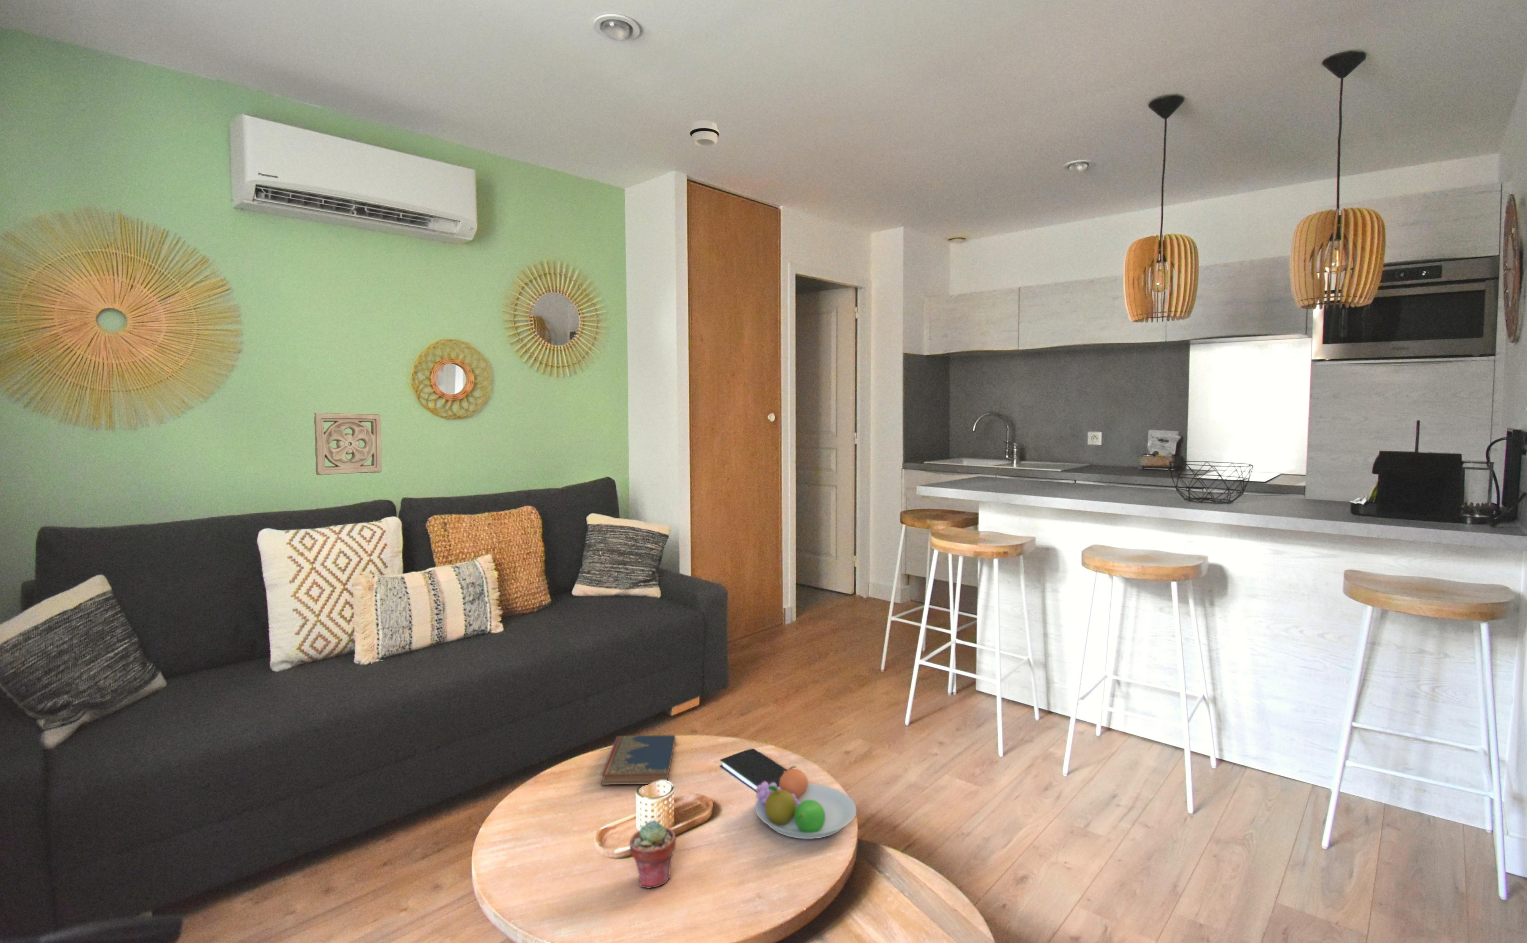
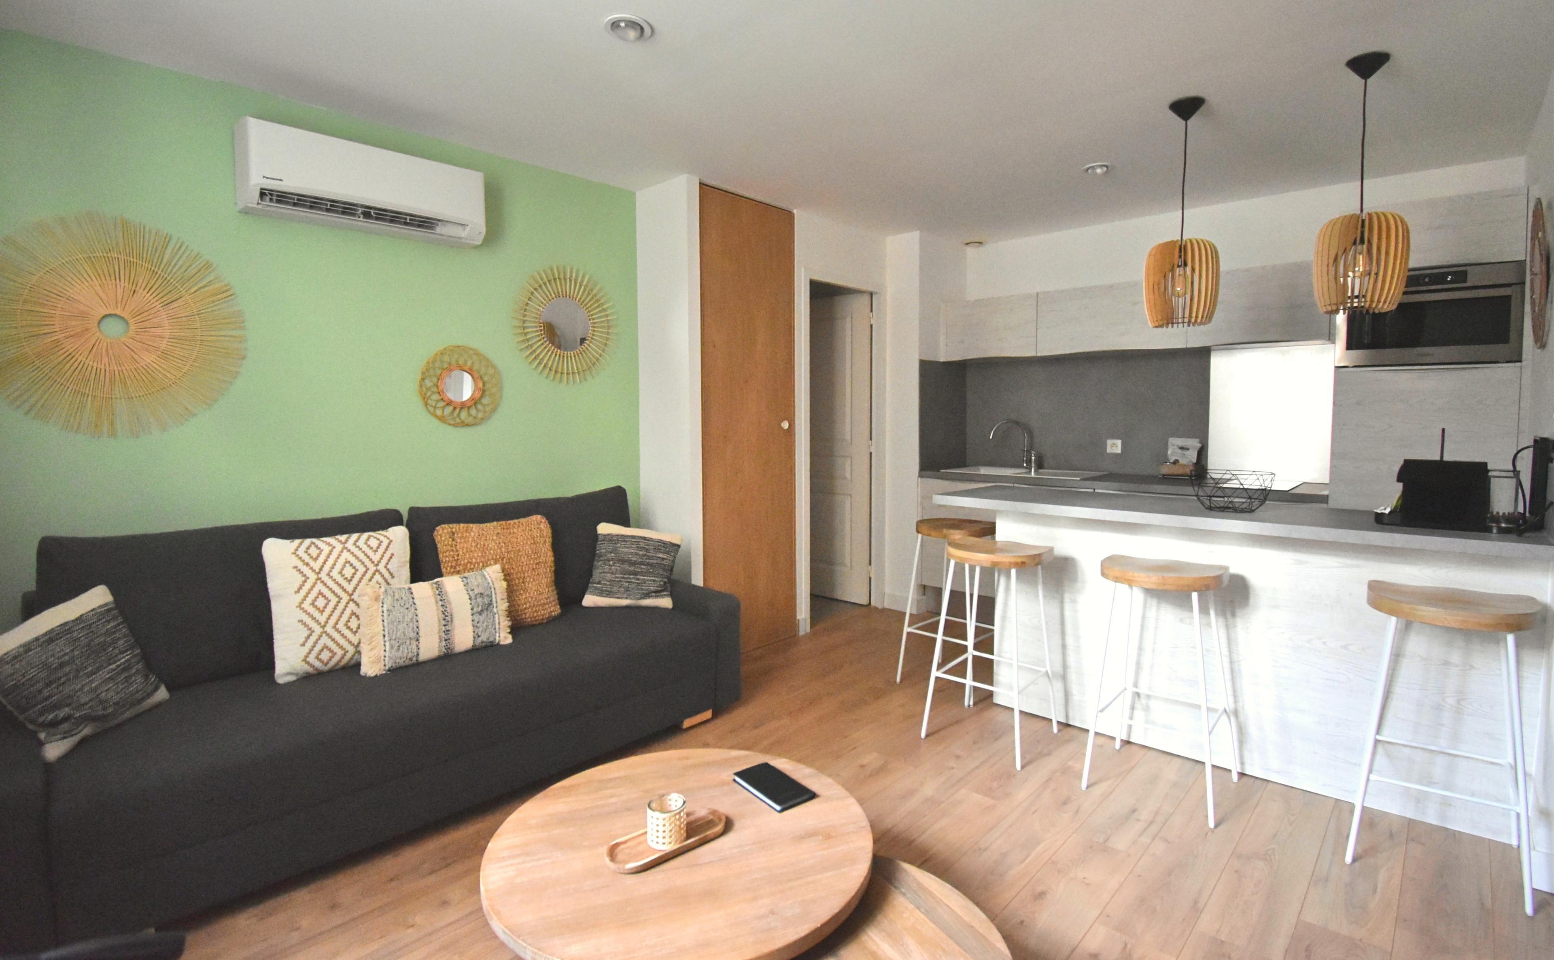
- hardcover book (640, 758)
- wall ornament (348, 444)
- fruit bowl (804, 799)
- potted succulent (653, 850)
- smoke detector (705, 134)
